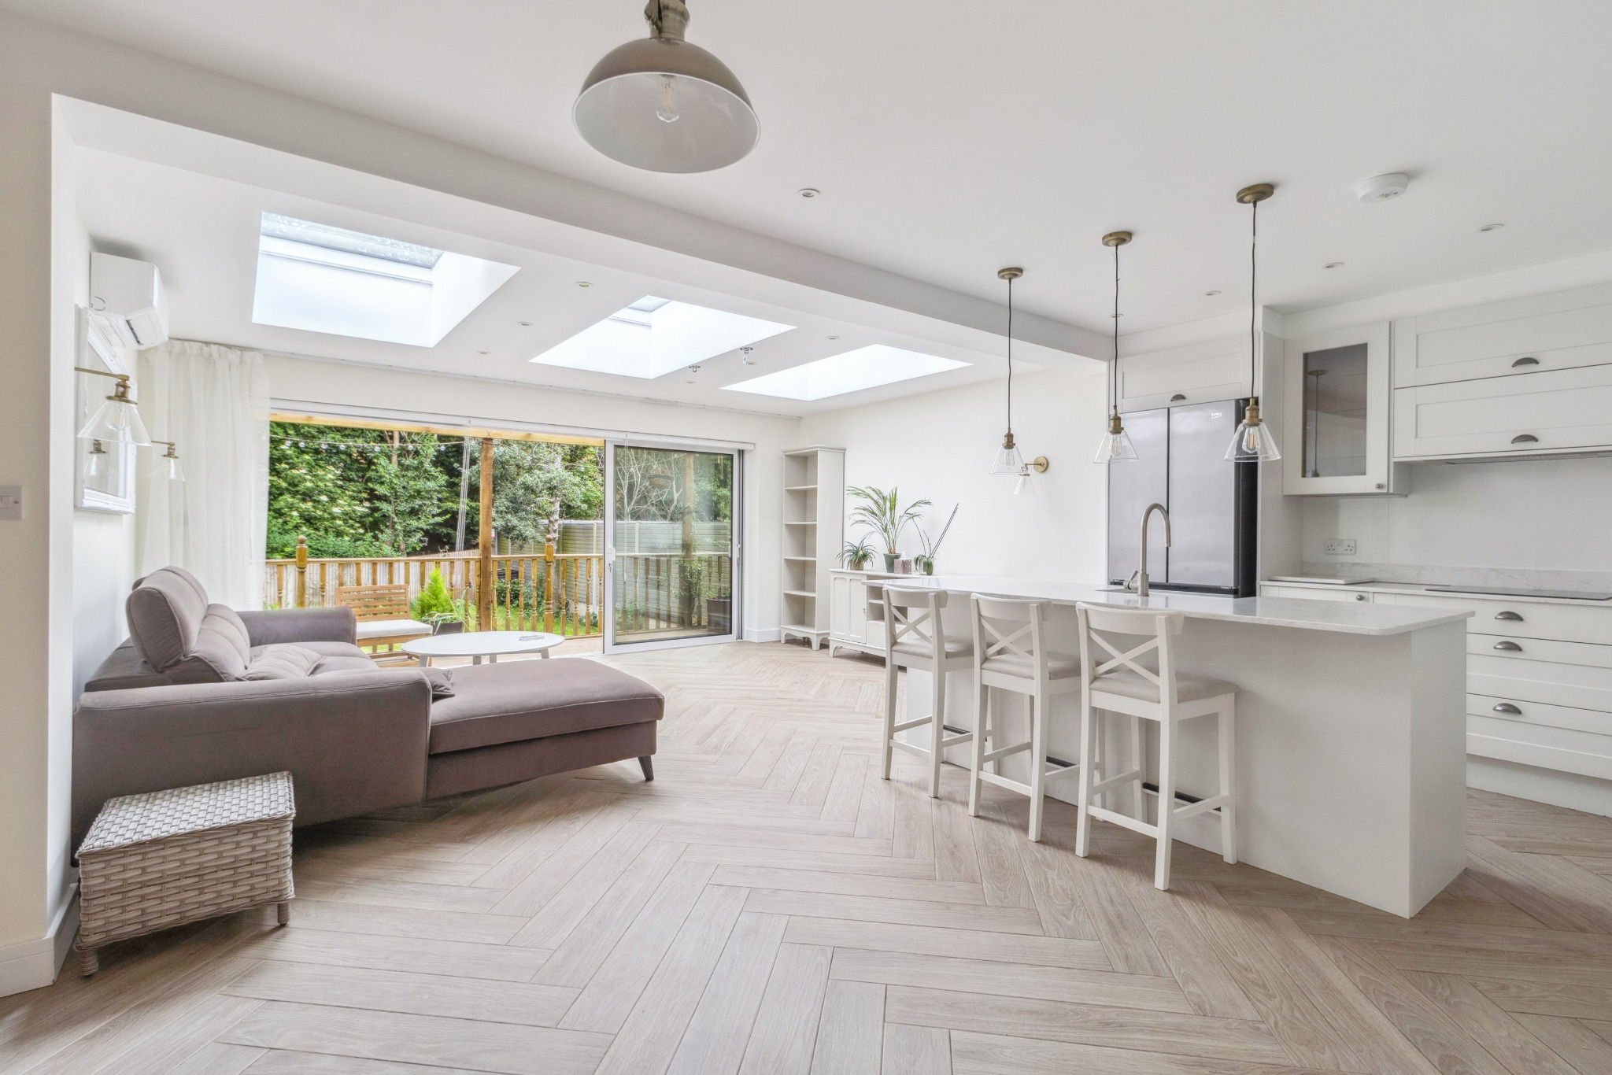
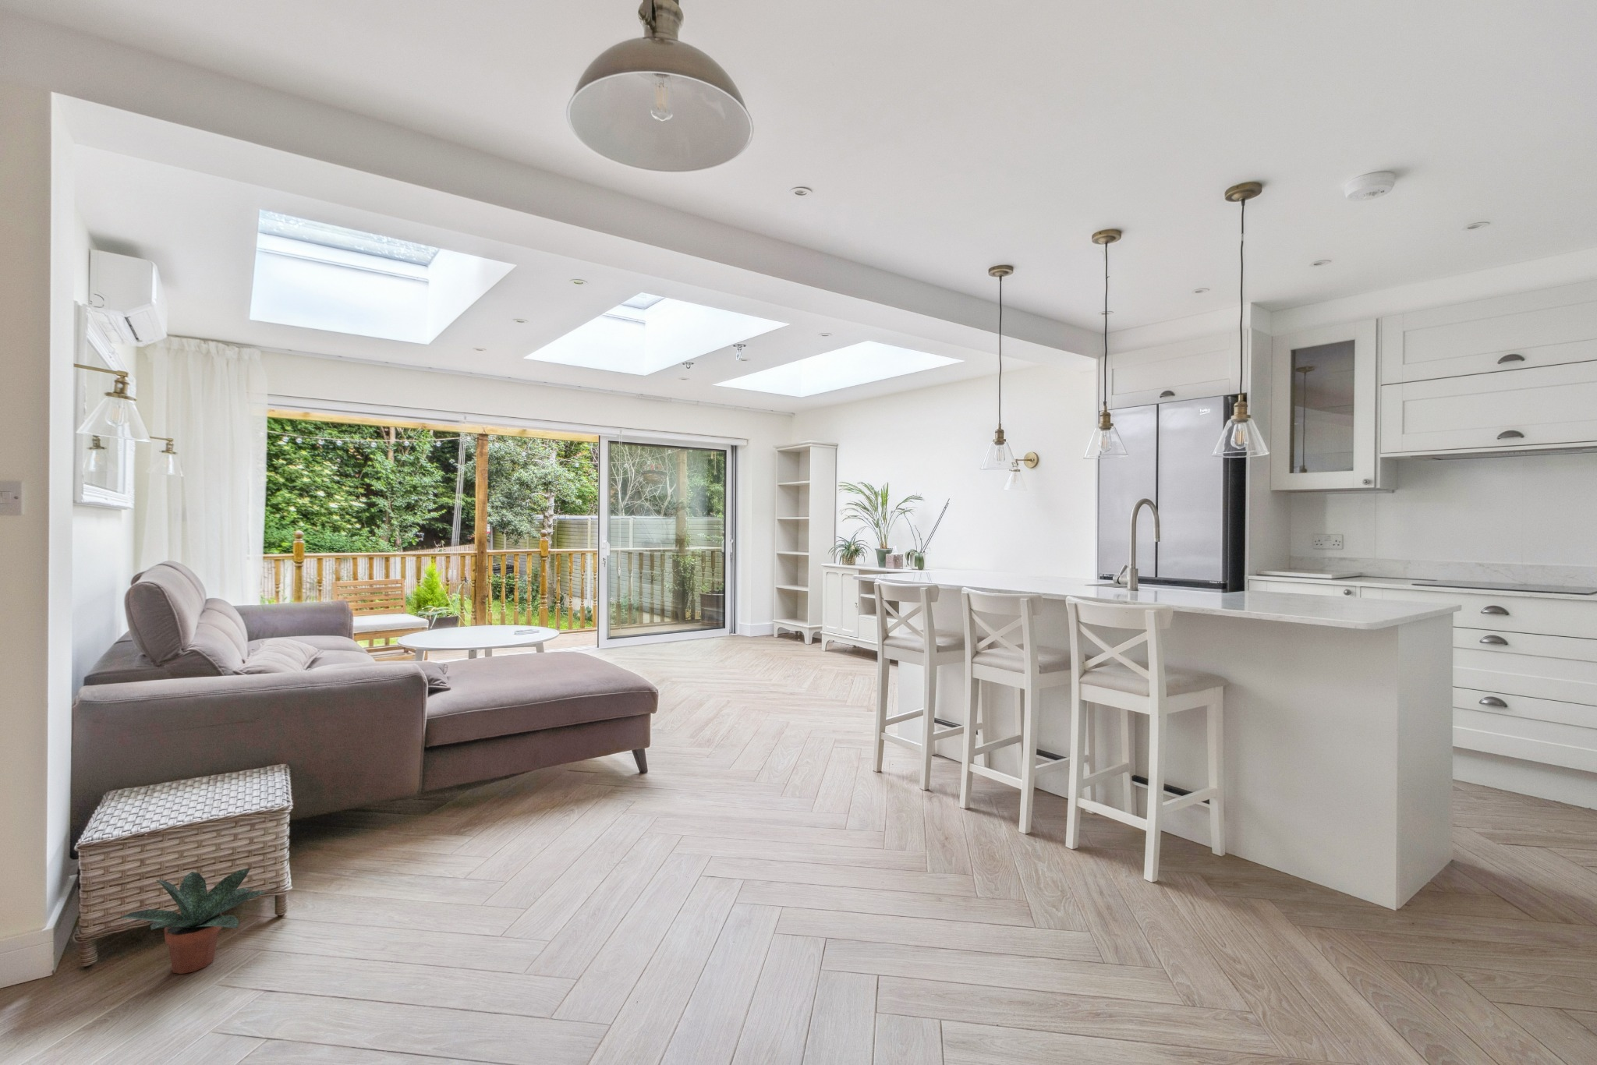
+ potted plant (195, 918)
